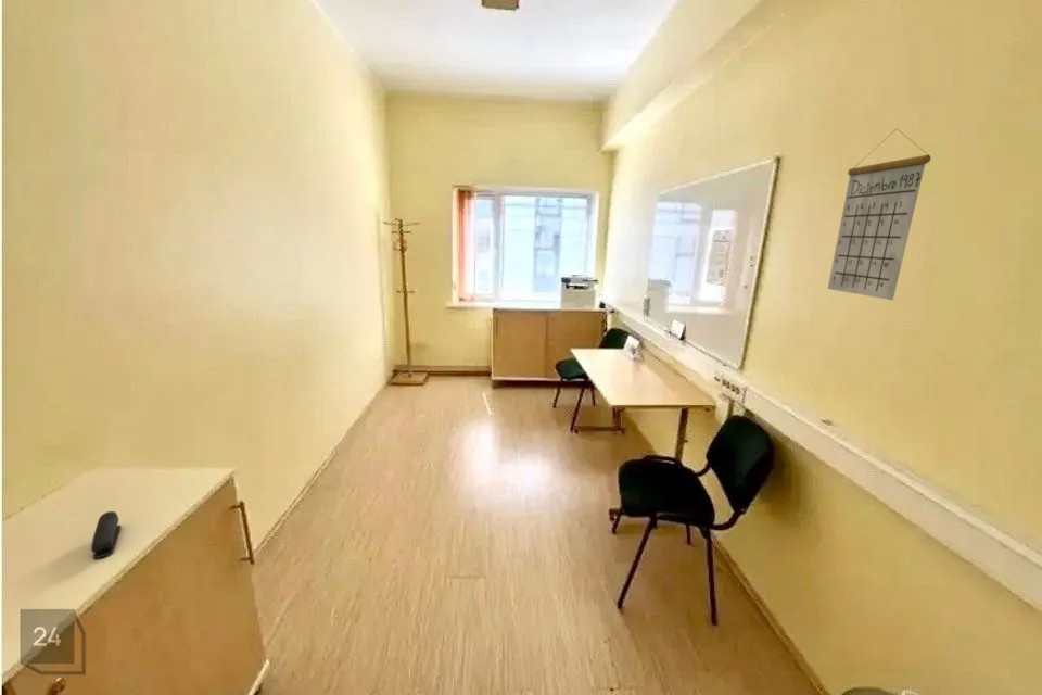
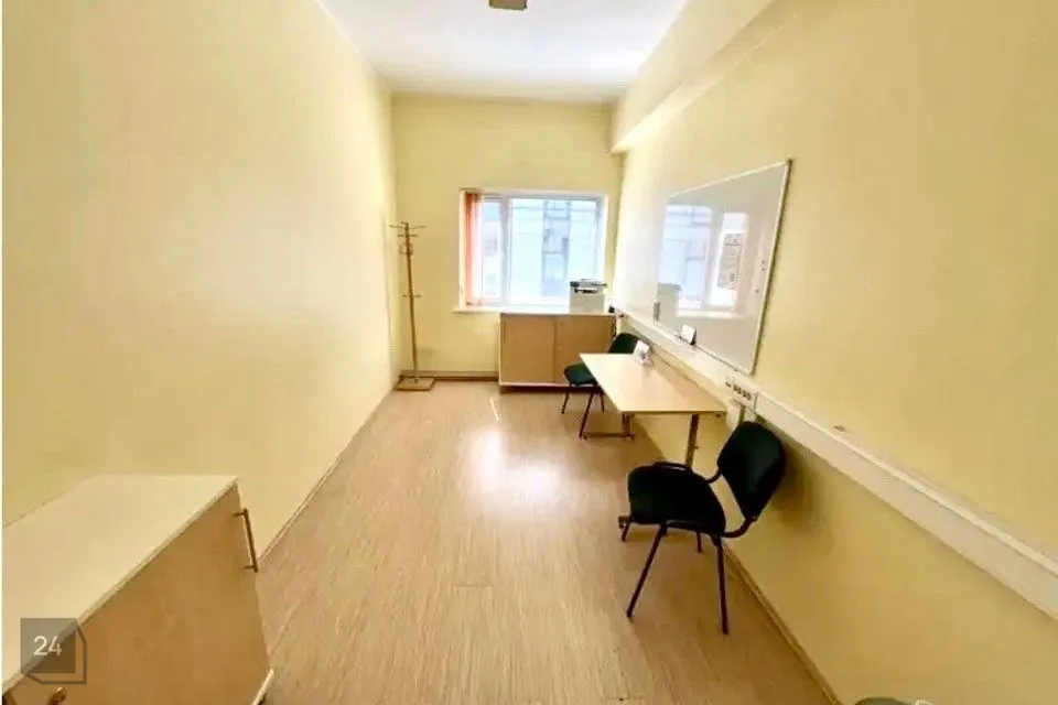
- calendar (875, 214)
- stapler (105, 532)
